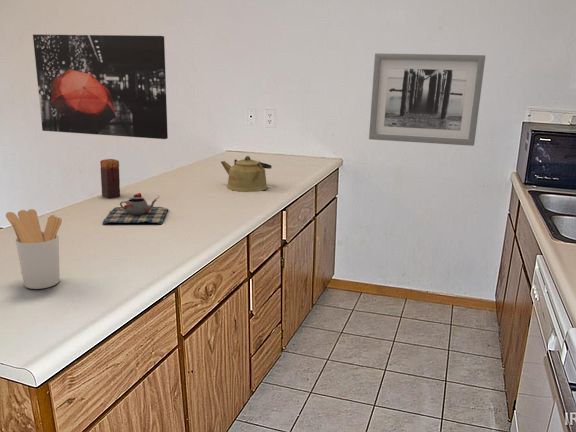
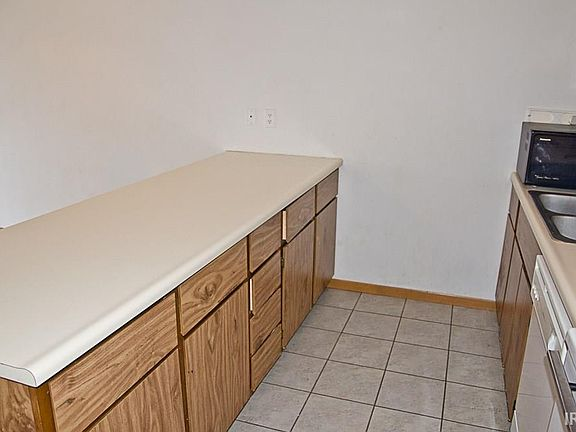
- wall art (99, 86)
- candle (110, 178)
- utensil holder (33, 246)
- kettle (243, 171)
- wall art (424, 99)
- teapot (136, 205)
